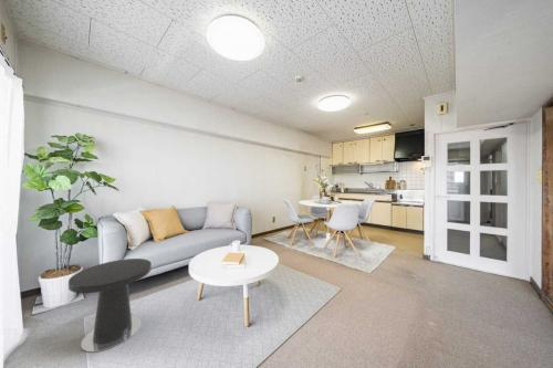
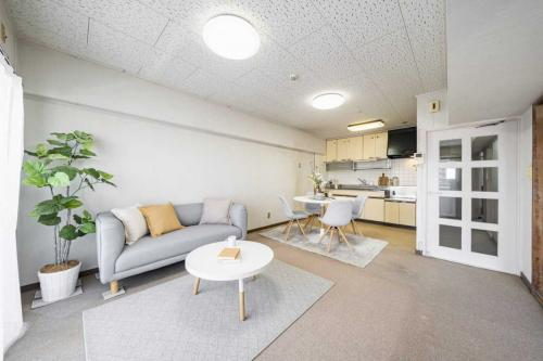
- side table (113, 301)
